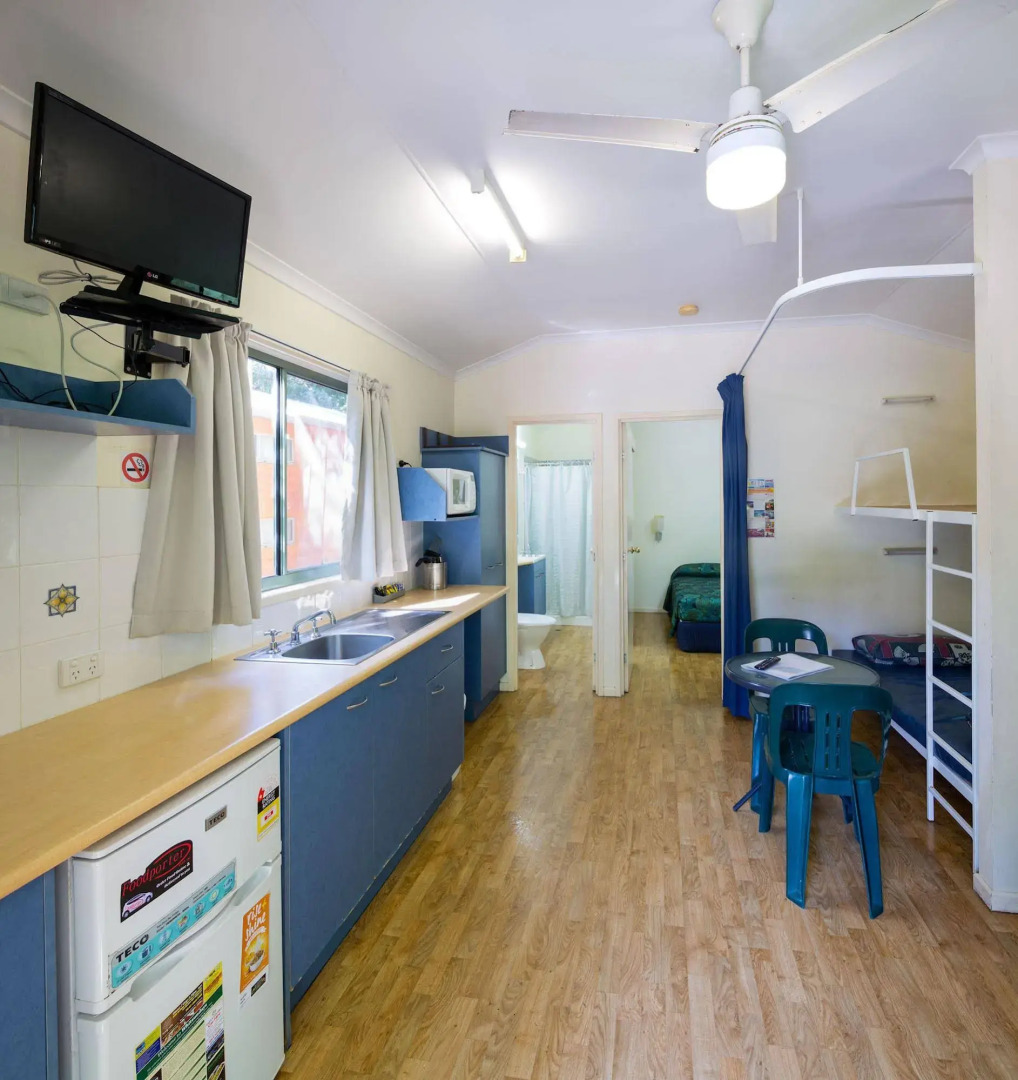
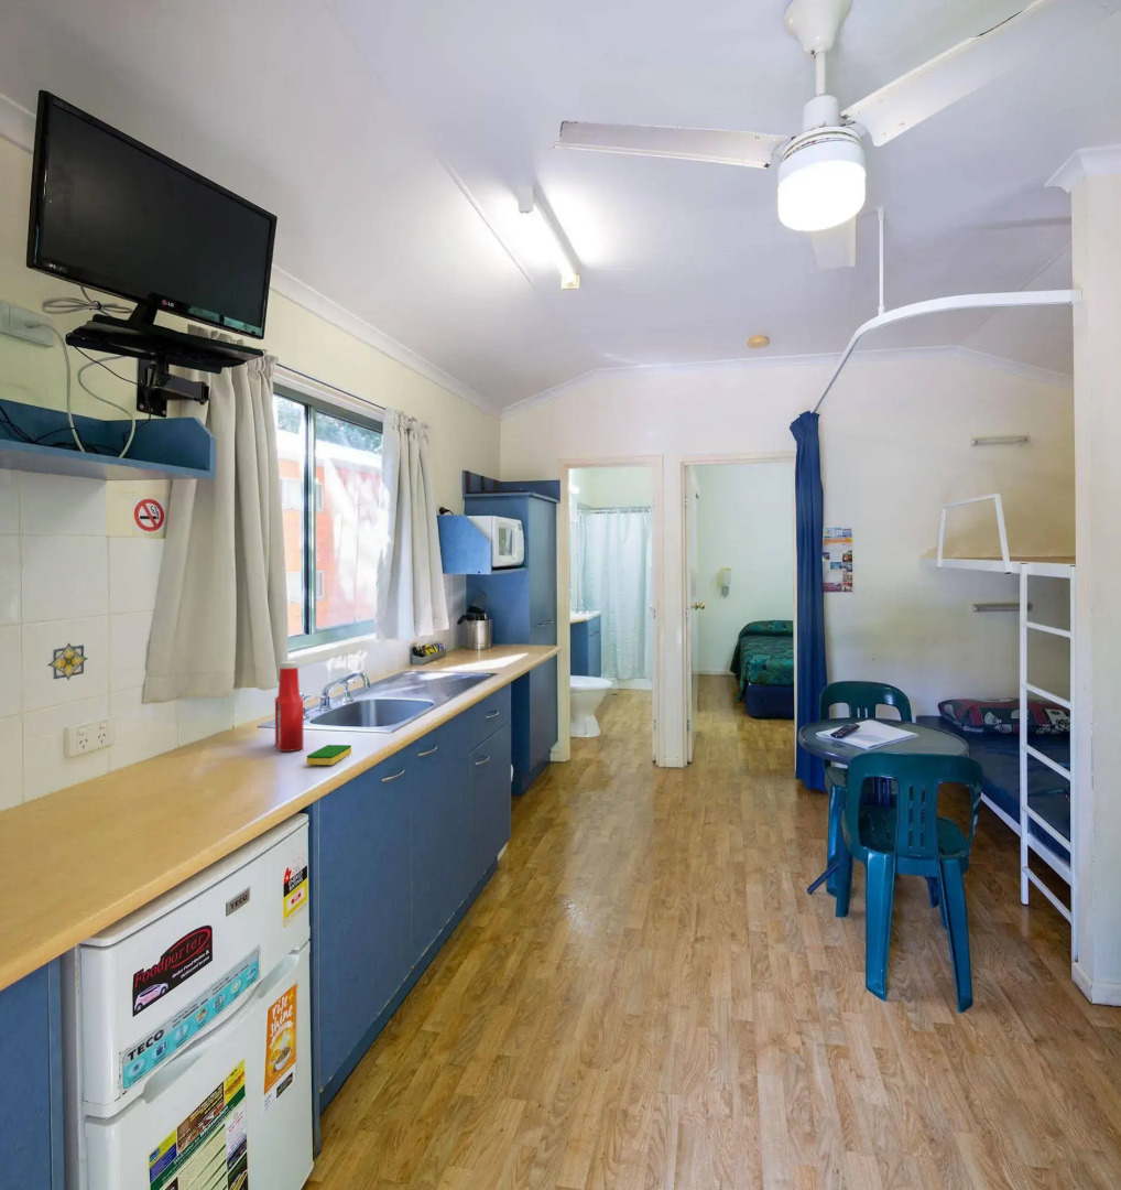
+ soap bottle (289, 704)
+ dish sponge (329, 754)
